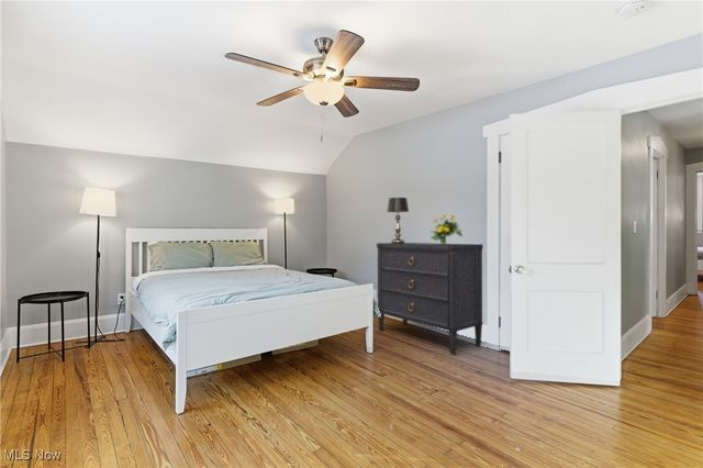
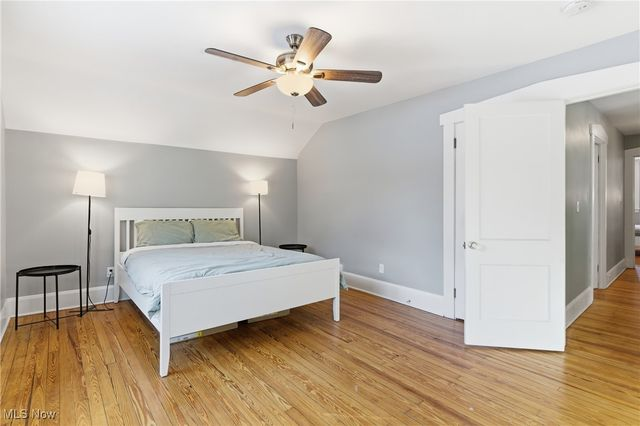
- flowering plant (446, 229)
- table lamp (398, 220)
- dresser (425, 290)
